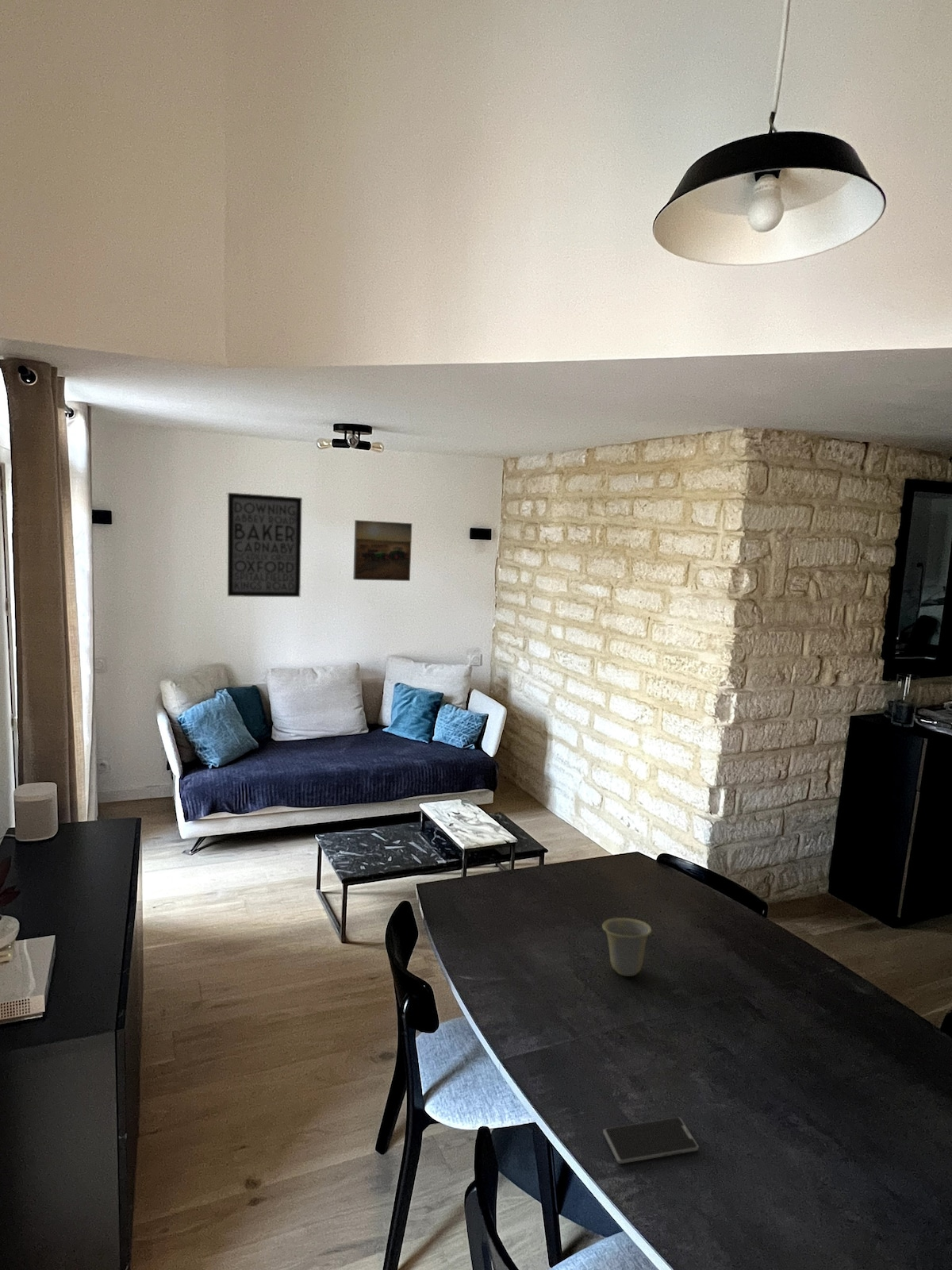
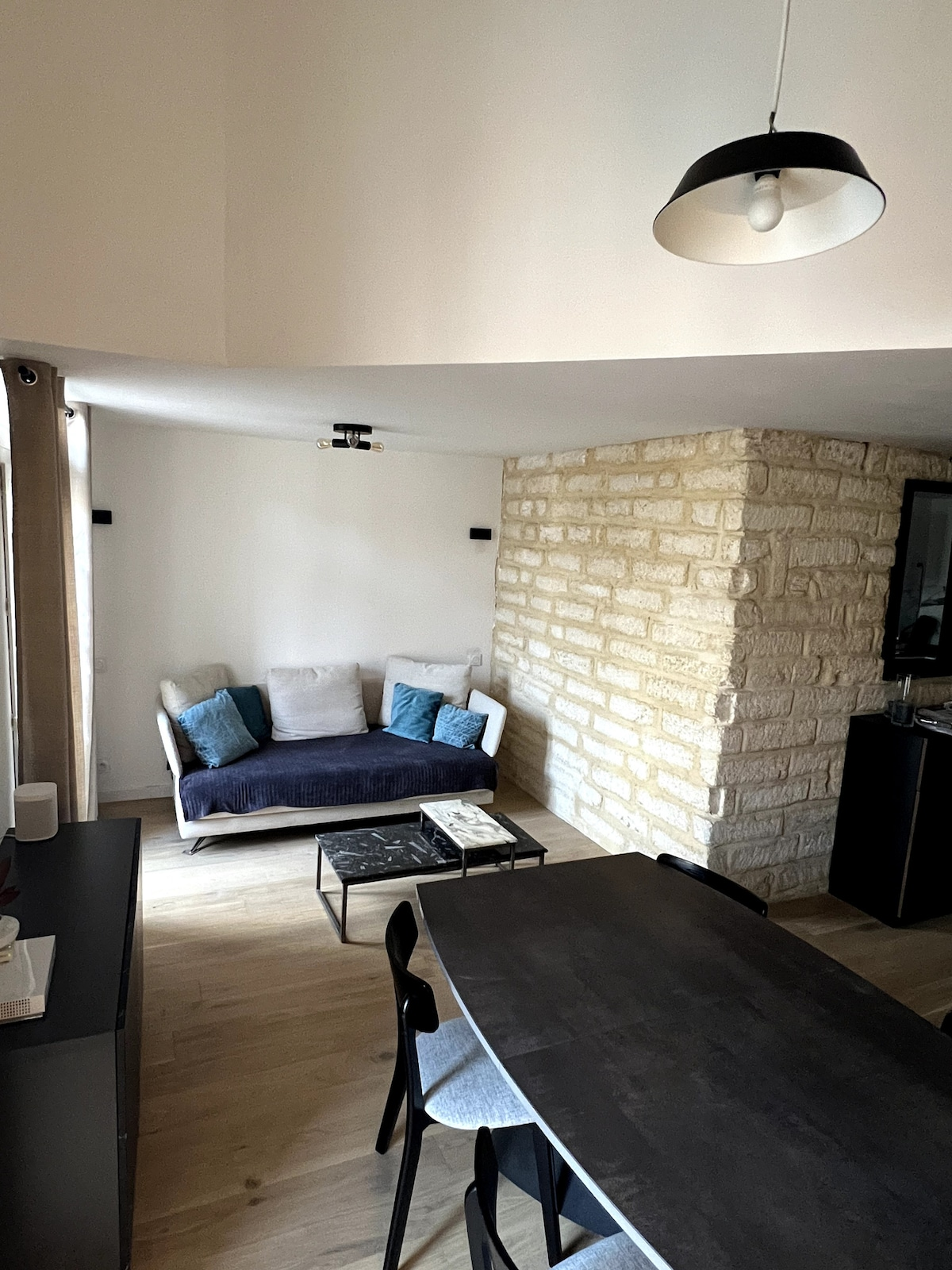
- wall art (265, 546)
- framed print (382, 551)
- smartphone (650, 1139)
- cup (624, 946)
